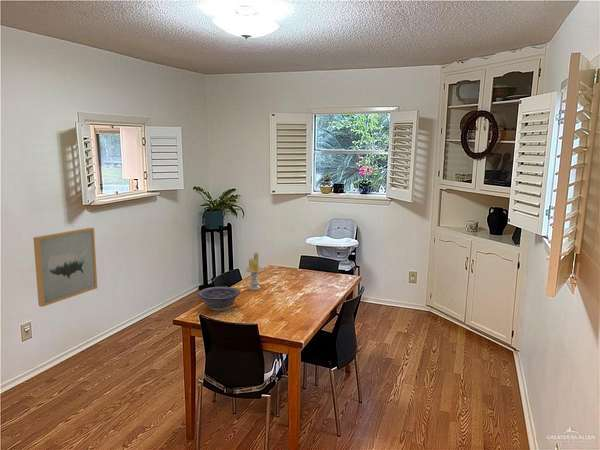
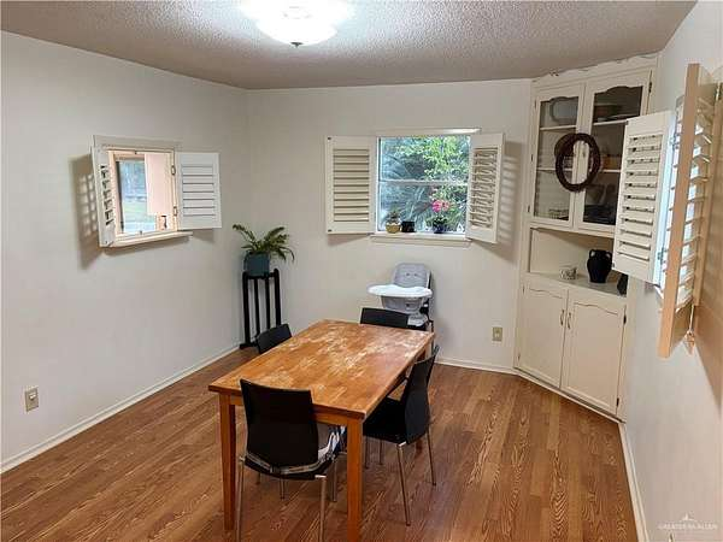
- candle (254, 270)
- wall art (67, 264)
- decorative bowl (219, 300)
